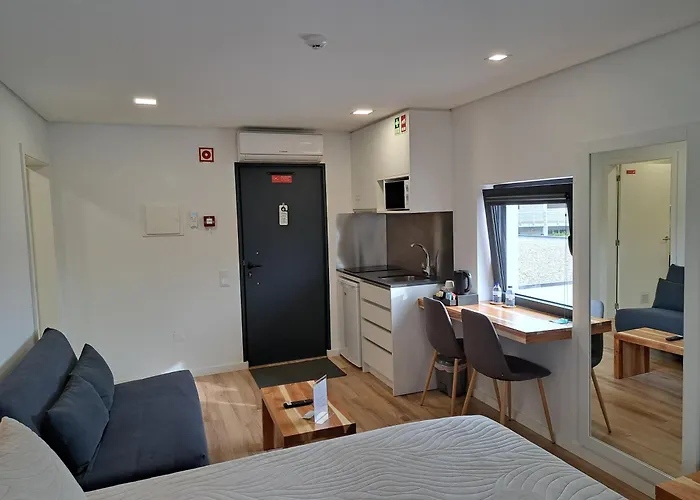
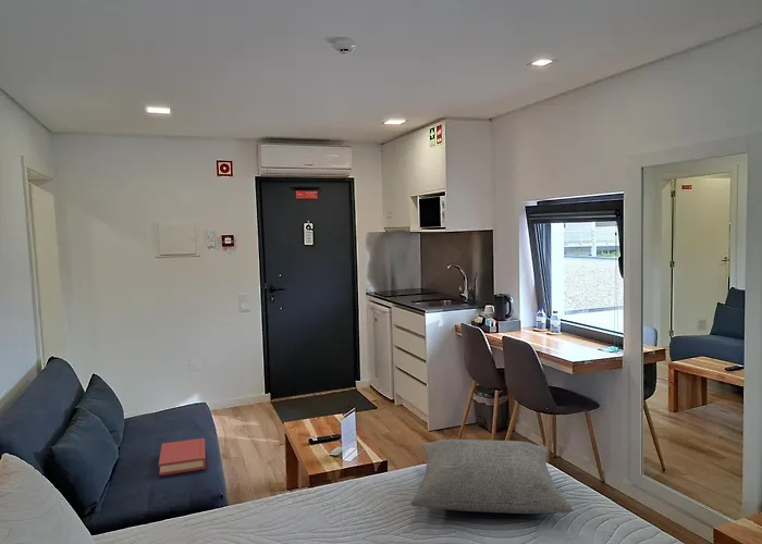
+ hardback book (183, 455)
+ pillow (487, 473)
